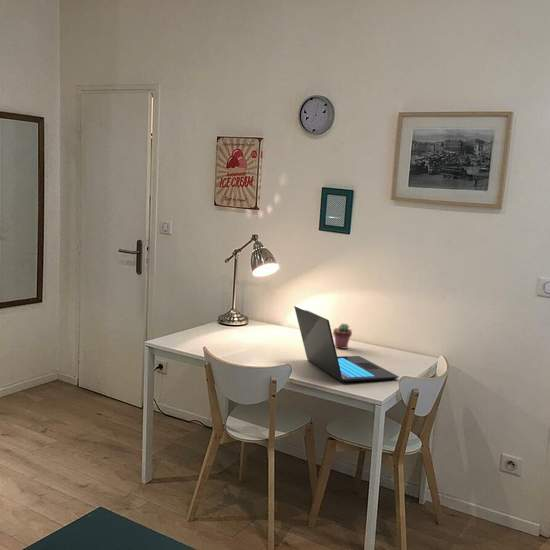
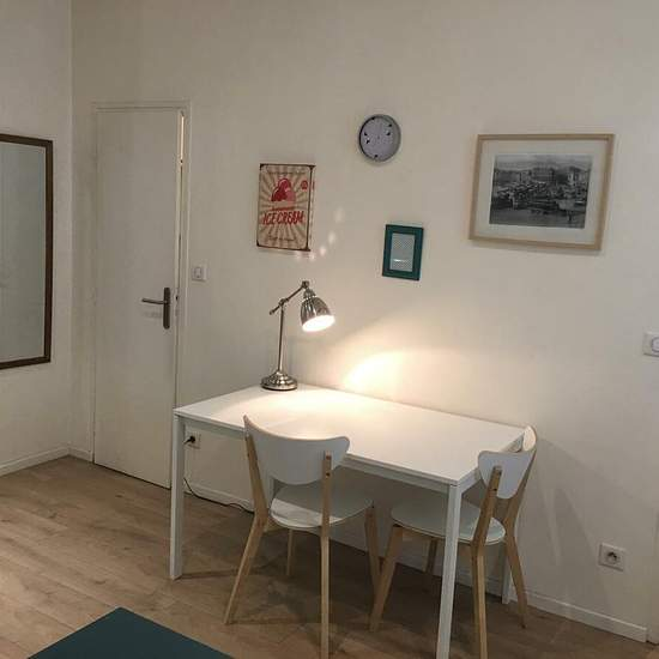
- laptop (334, 345)
- potted succulent (342, 335)
